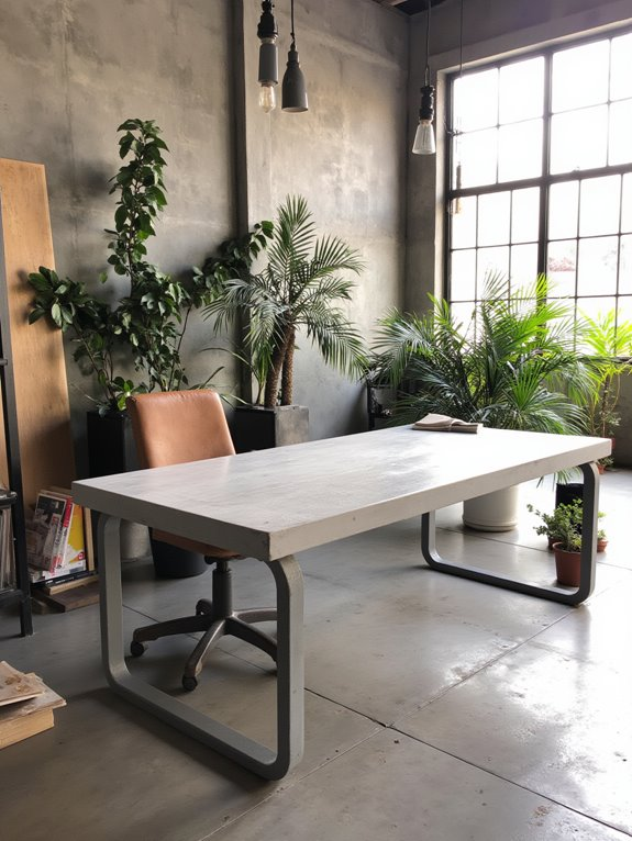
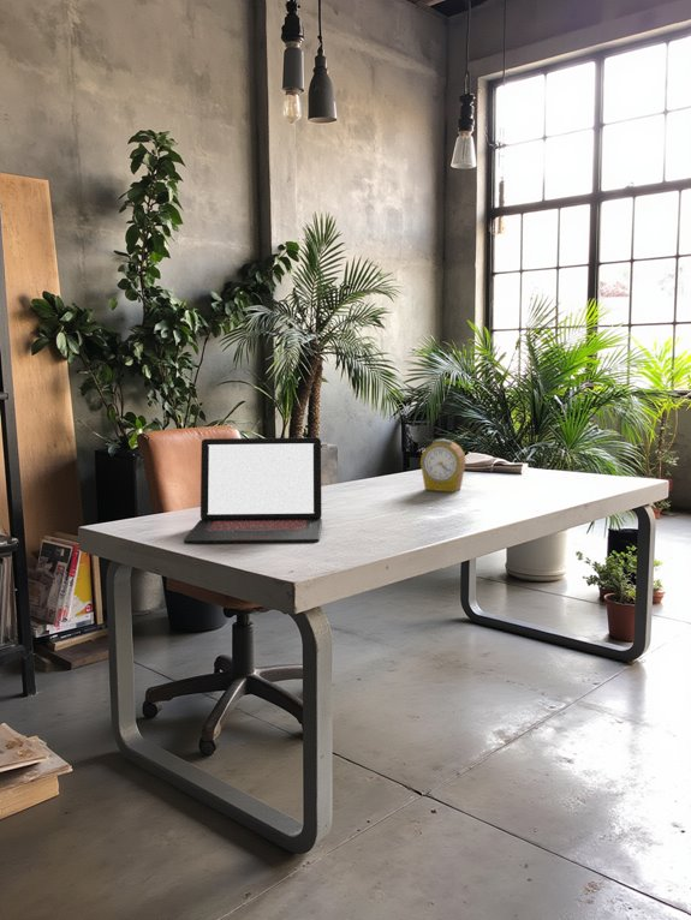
+ laptop (256, 488)
+ alarm clock (442, 464)
